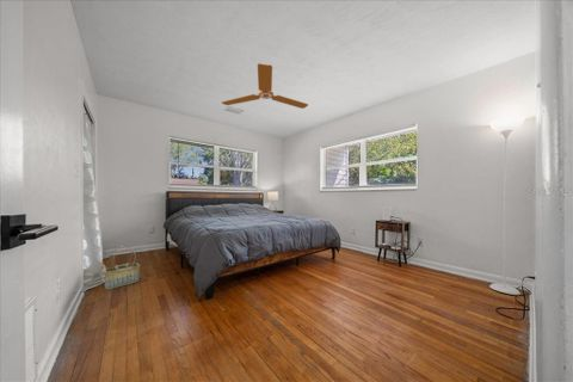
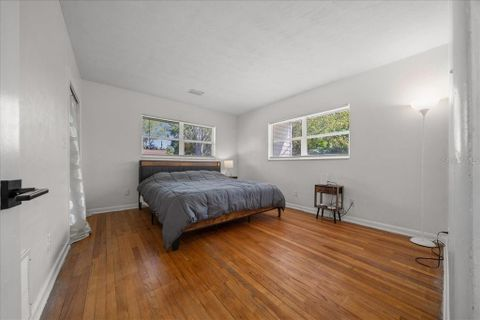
- ceiling fan (265, 78)
- basket (122, 265)
